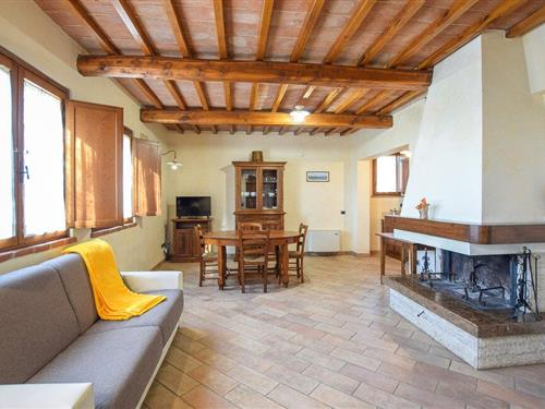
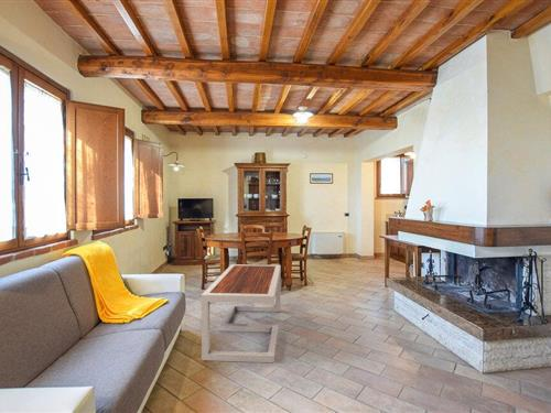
+ coffee table (248, 302)
